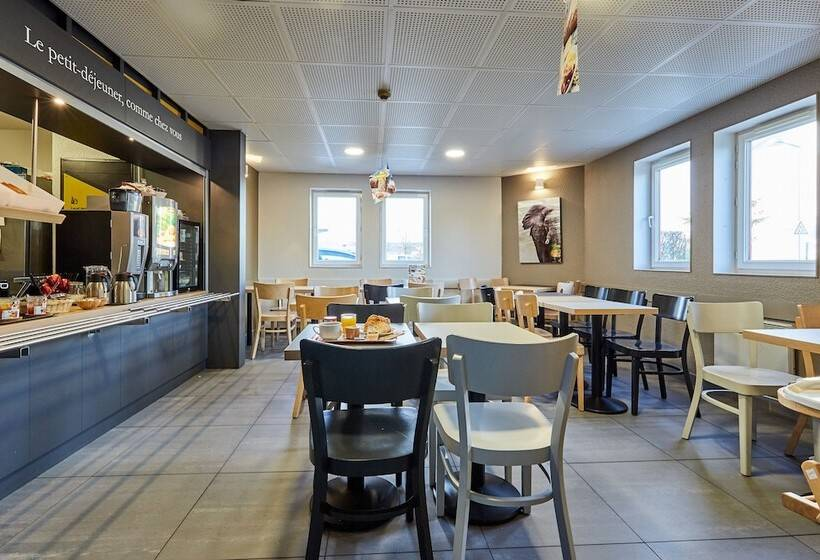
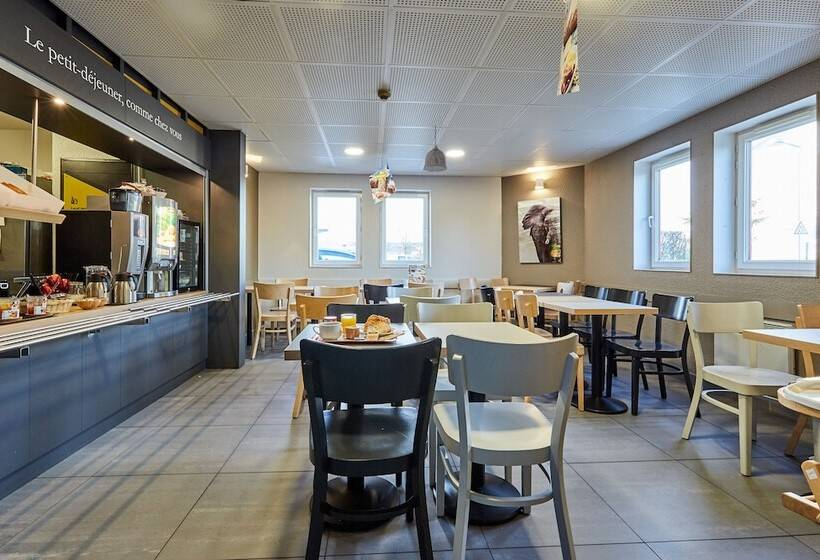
+ pendant lamp (435, 146)
